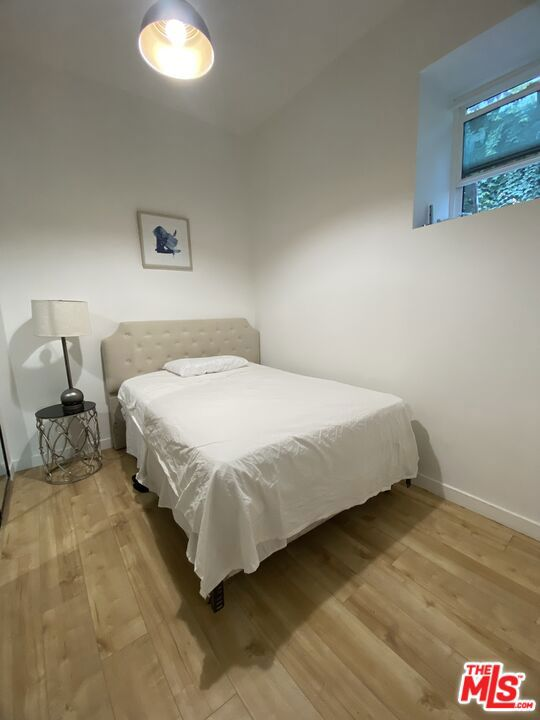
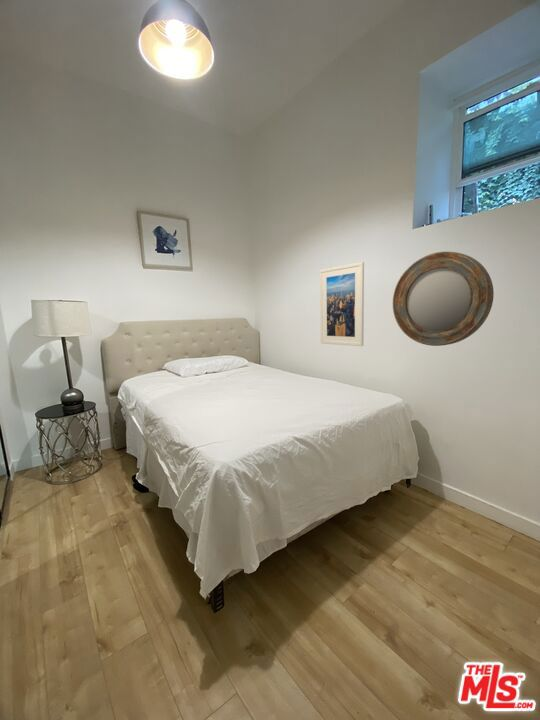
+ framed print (340, 306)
+ home mirror (437, 300)
